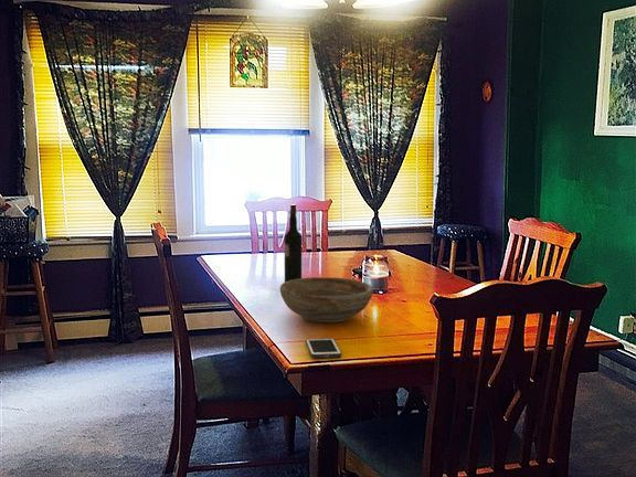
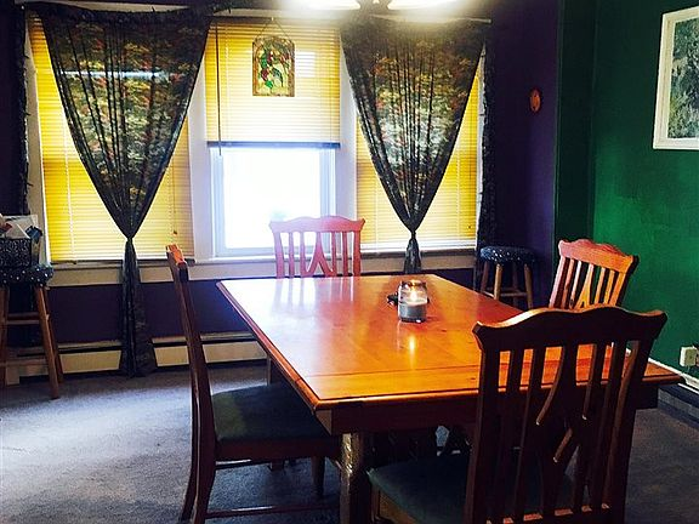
- wine bottle (293, 244)
- cell phone (322, 347)
- bowl (326, 300)
